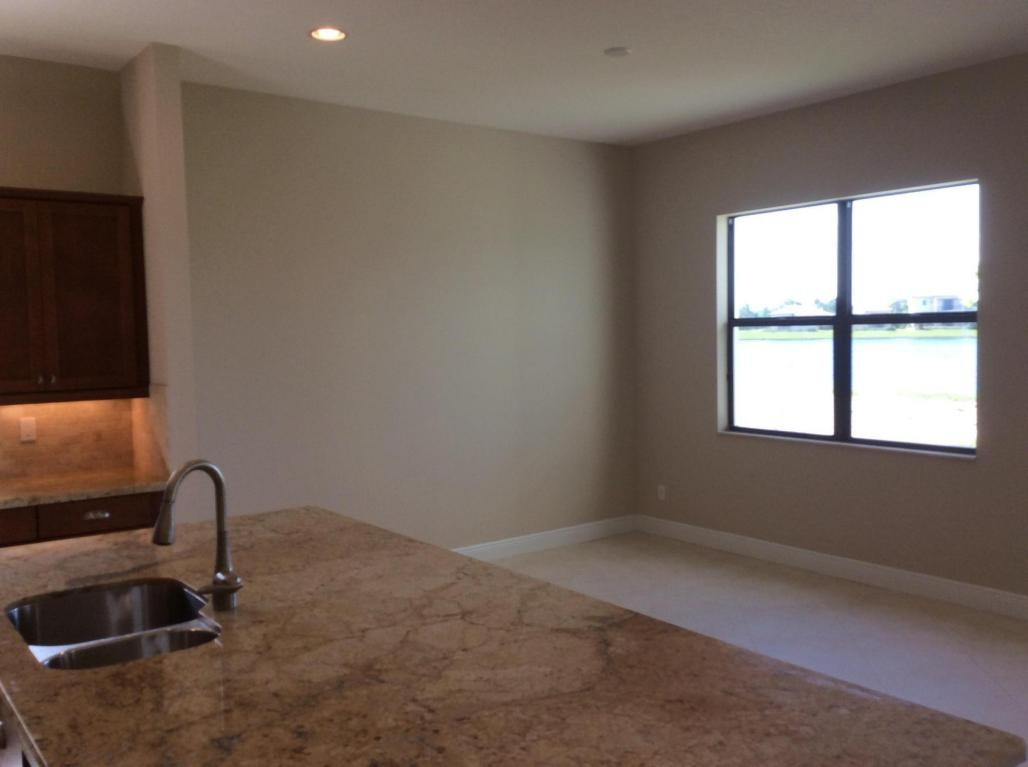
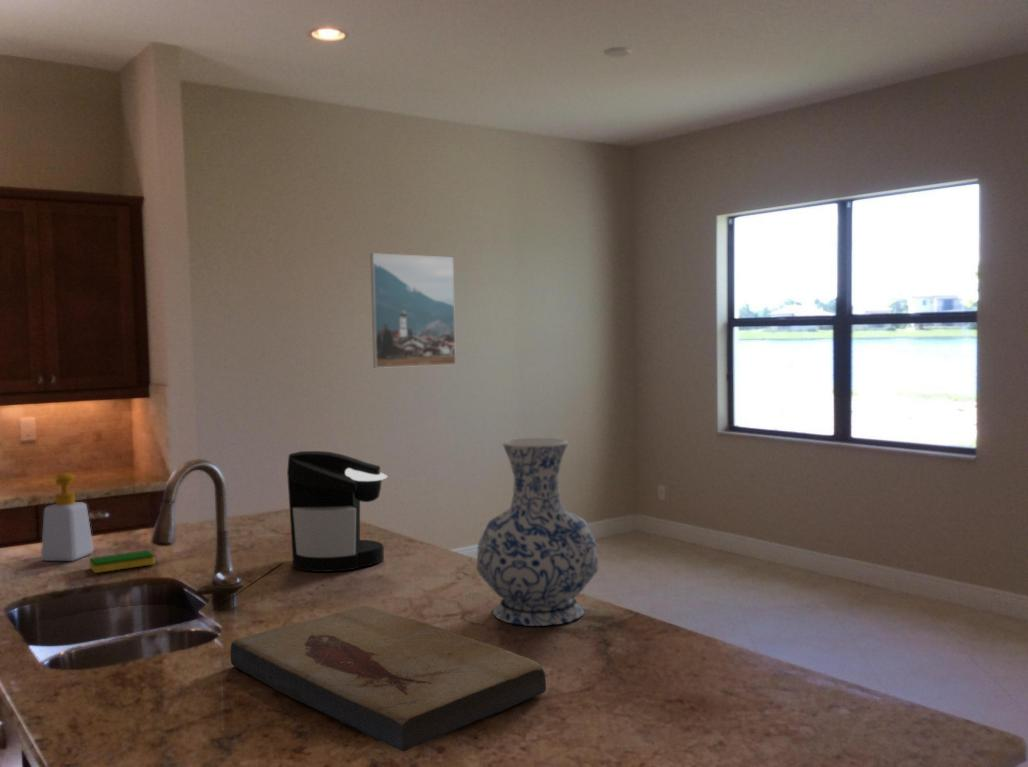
+ coffee maker (338, 506)
+ soap bottle (60, 517)
+ fish fossil (381, 664)
+ dish sponge (122, 561)
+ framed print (414, 310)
+ vase (536, 526)
